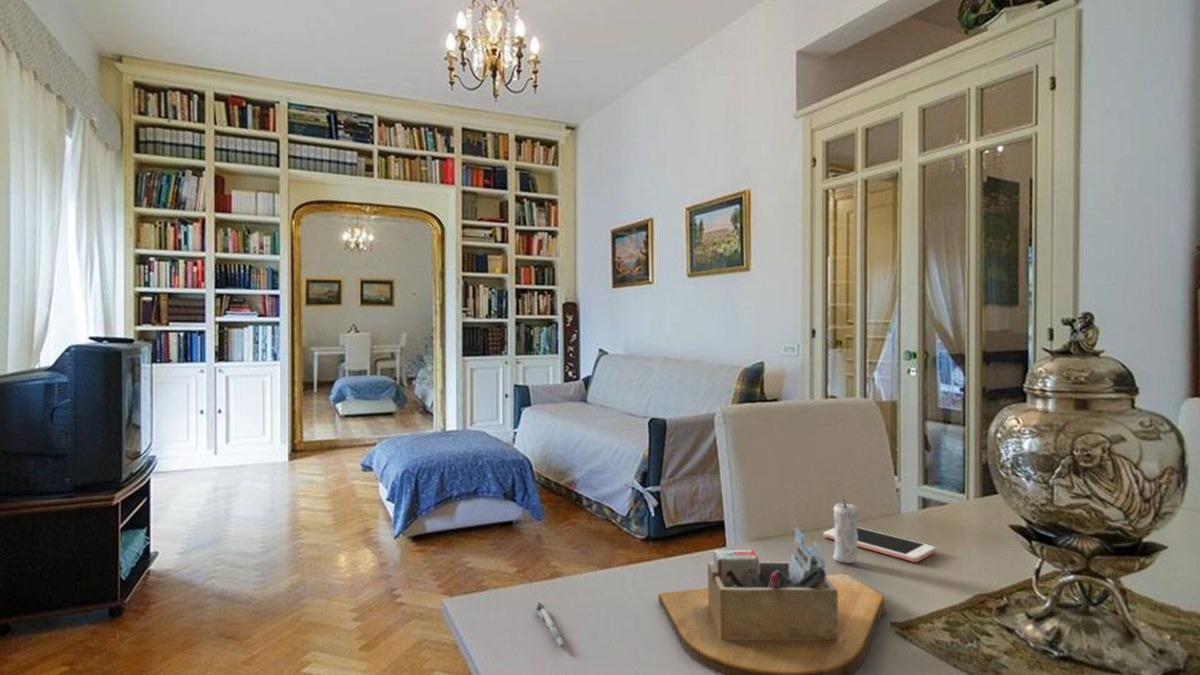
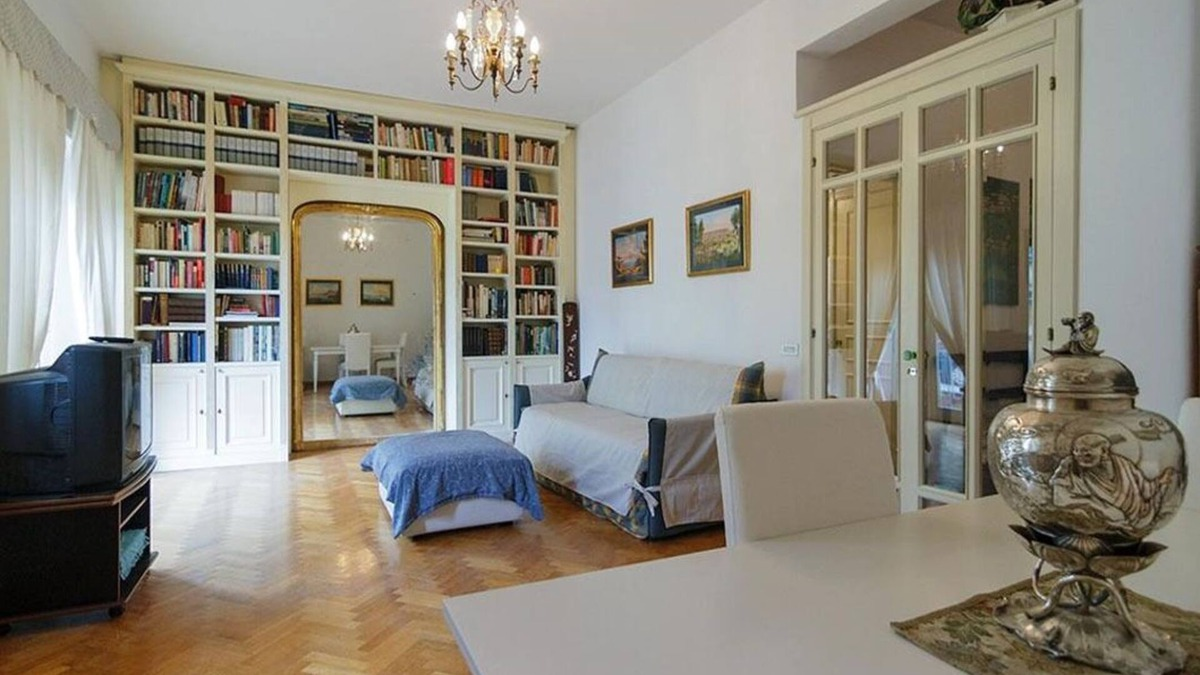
- candle (845, 527)
- pen (548, 623)
- desk organizer (768, 572)
- cell phone (877, 541)
